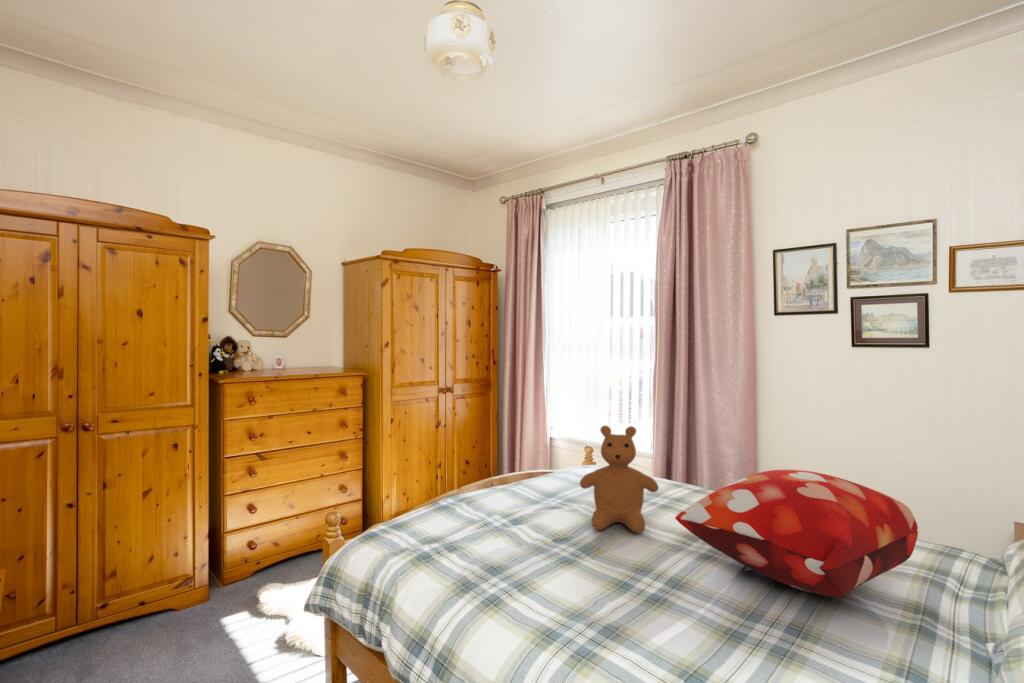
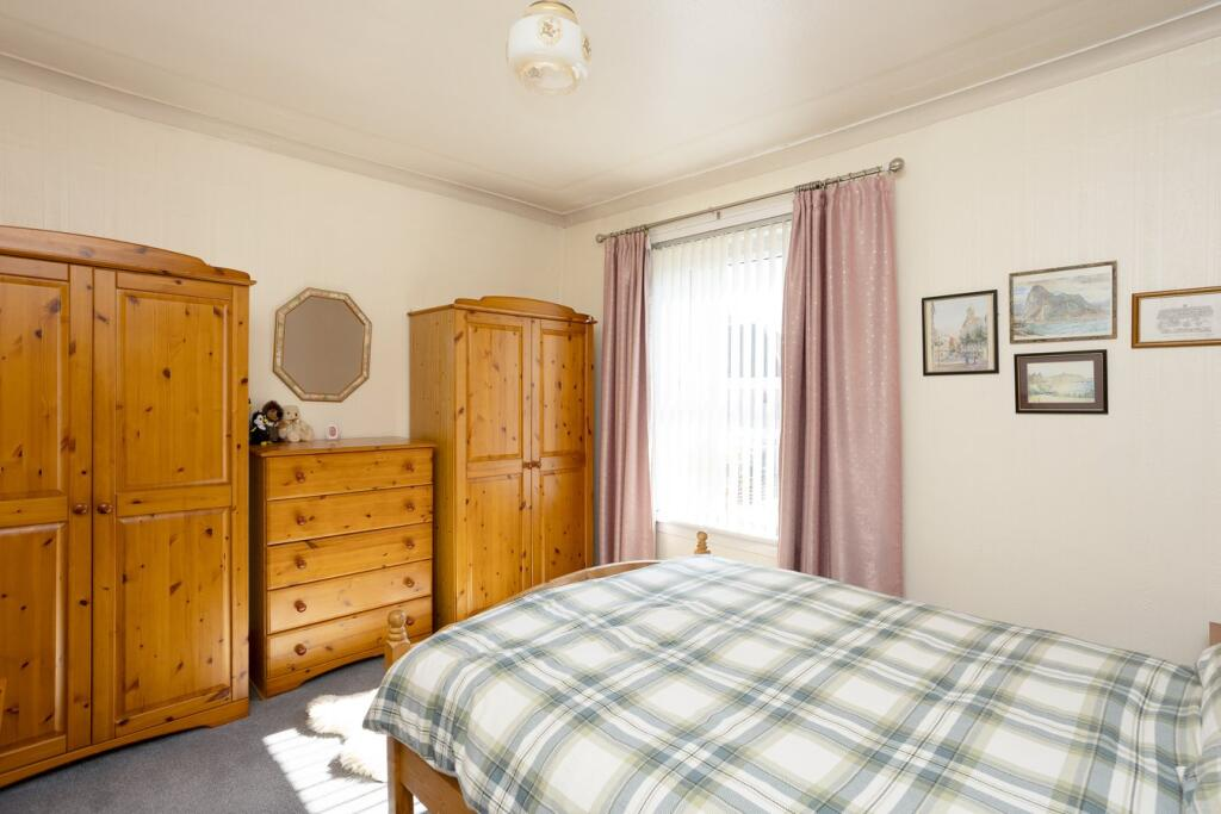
- teddy bear (618, 475)
- decorative pillow (795, 523)
